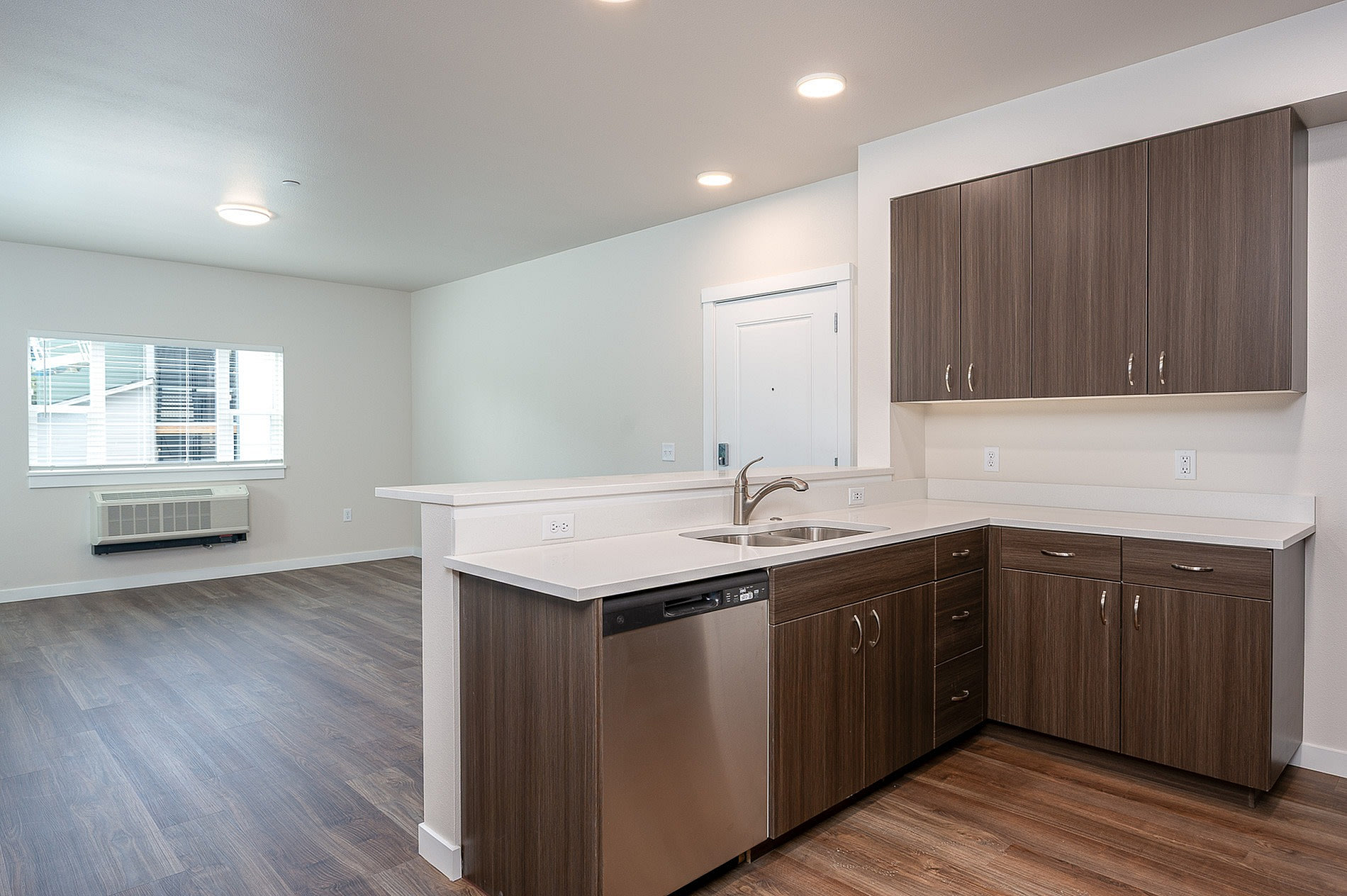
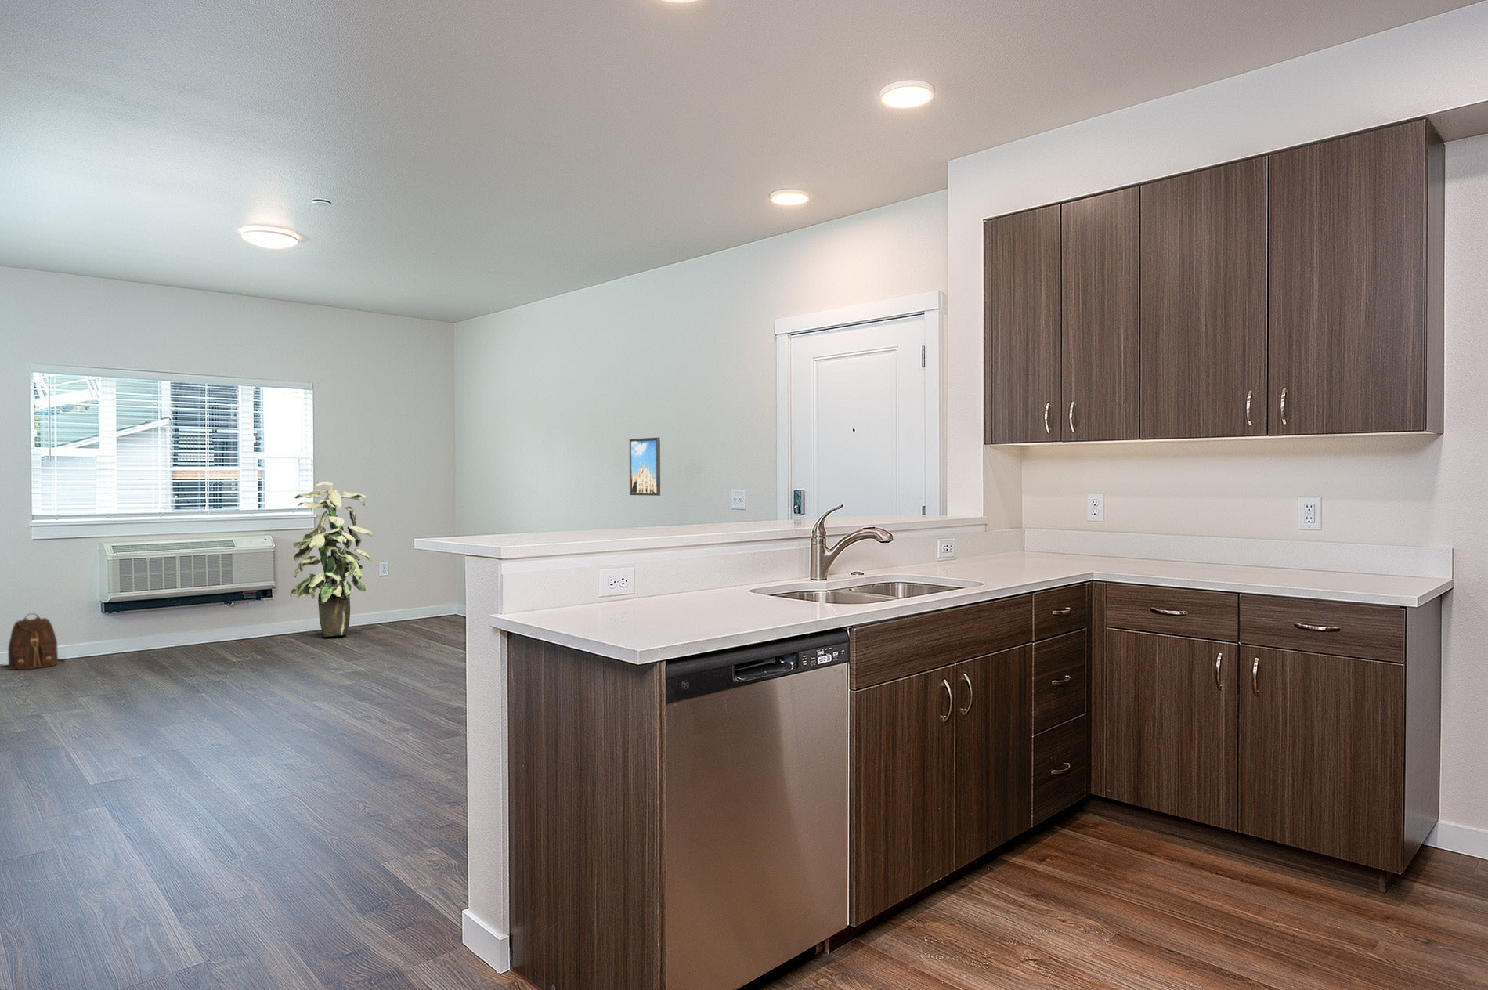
+ indoor plant (329, 558)
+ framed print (644, 466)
+ backpack (33, 640)
